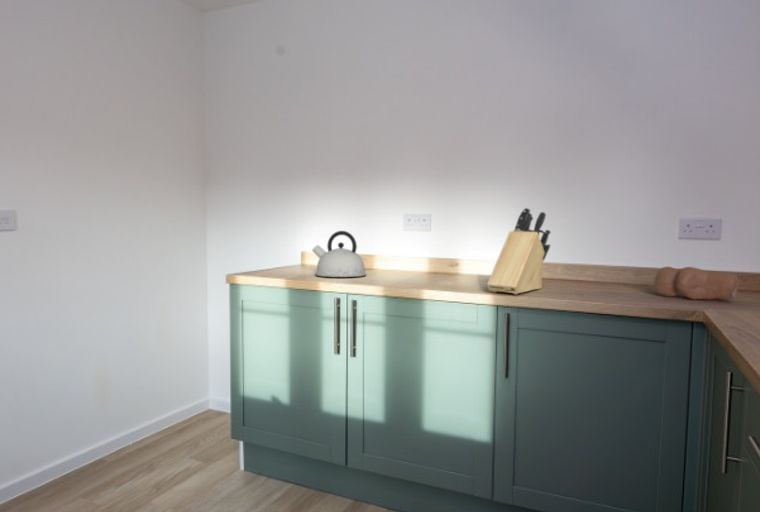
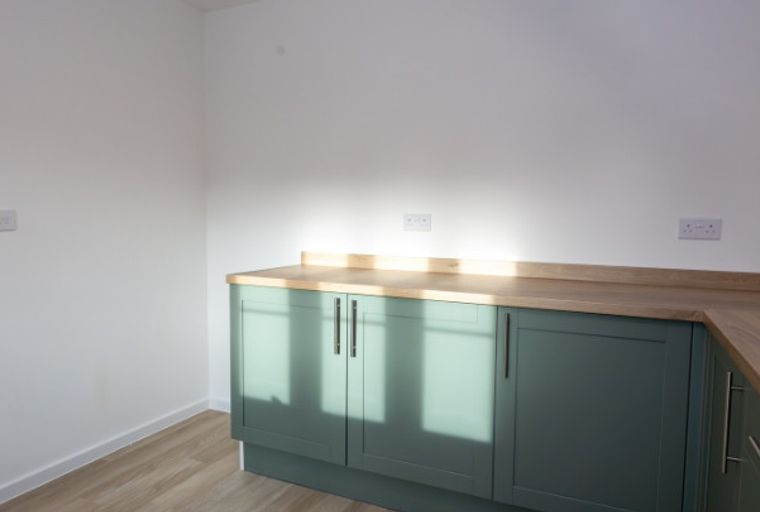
- bread loaf (694, 283)
- knife block (521, 248)
- kettle (338, 252)
